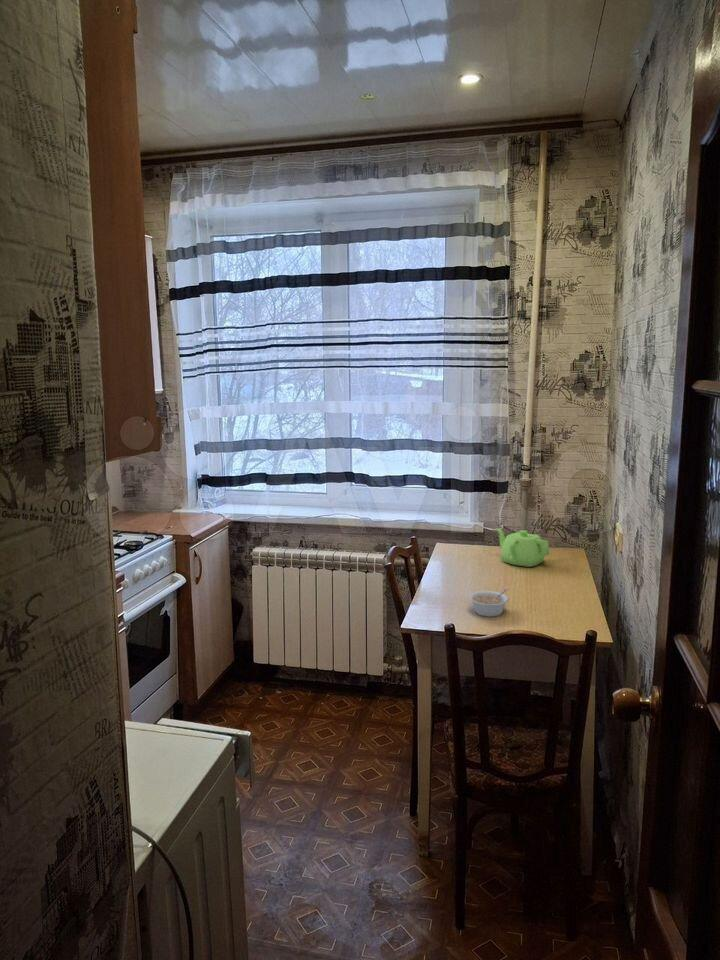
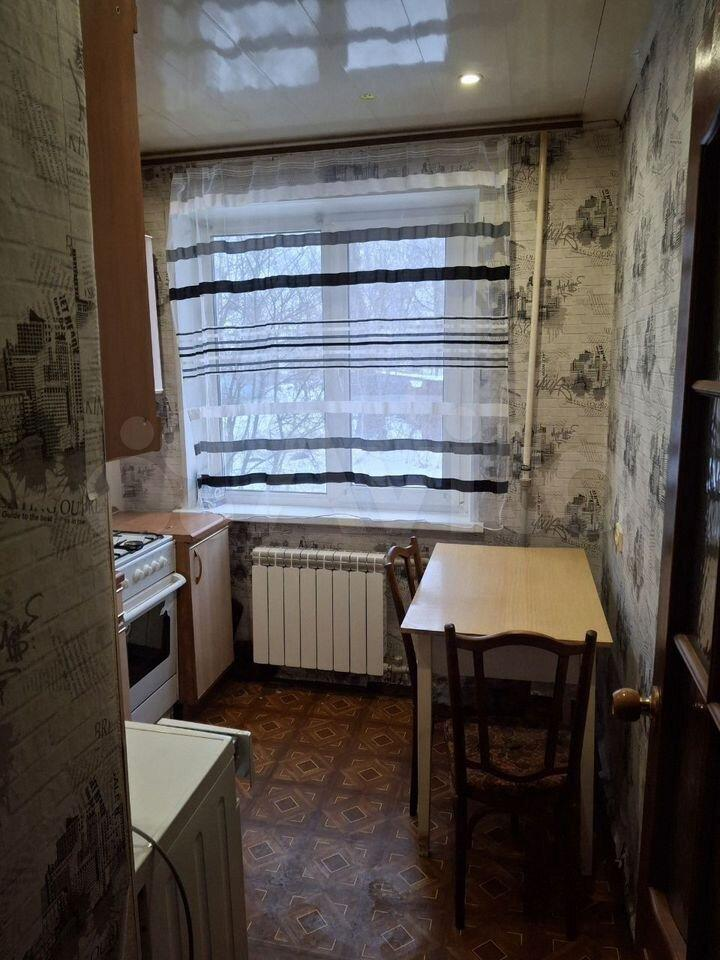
- legume (488, 602)
- teapot (522, 546)
